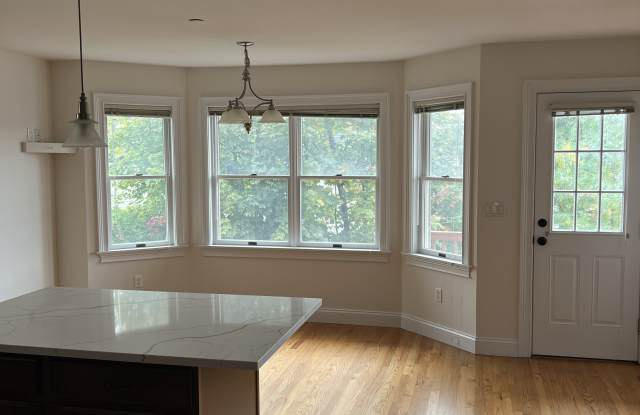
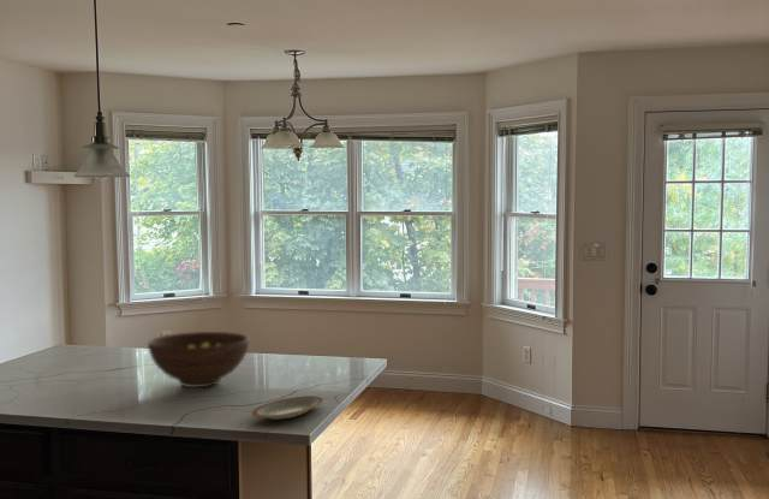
+ fruit bowl (199, 361)
+ plate (288, 409)
